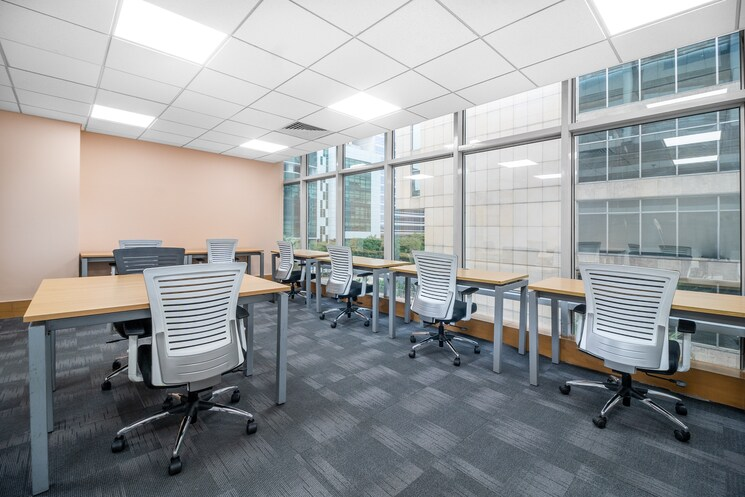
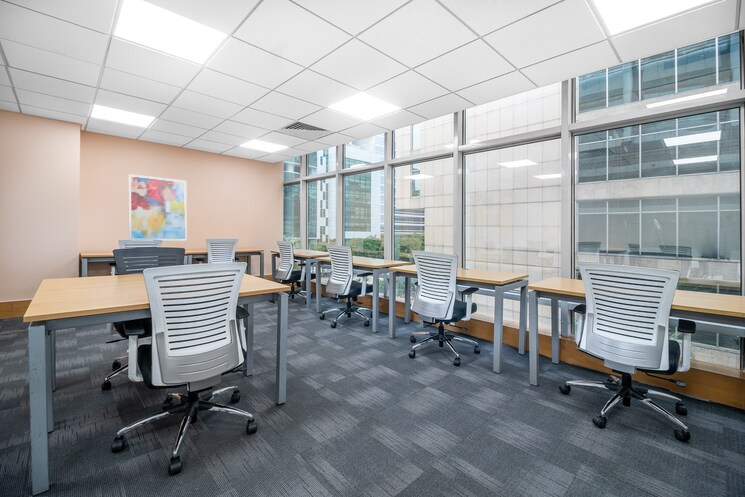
+ wall art (159, 209)
